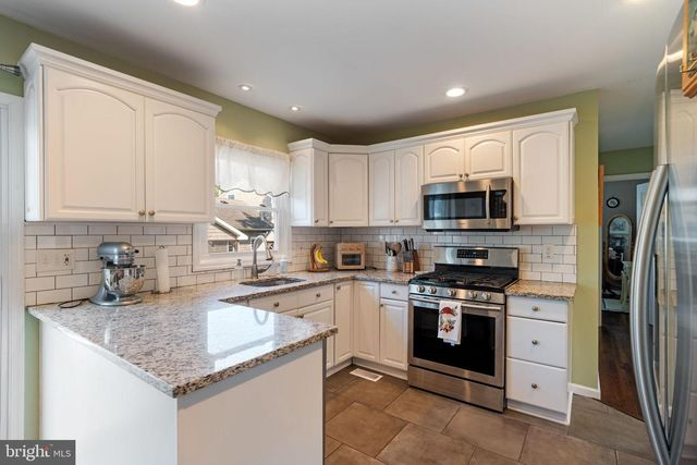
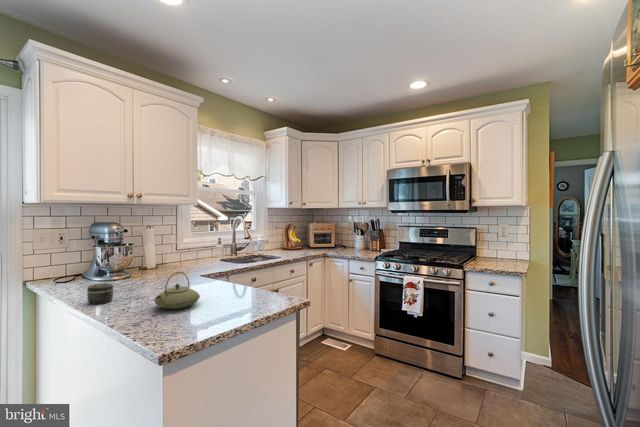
+ teapot (175, 289)
+ jar (100, 293)
